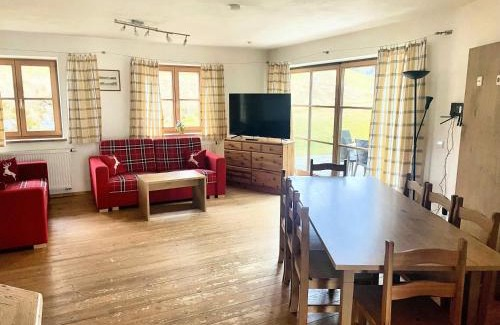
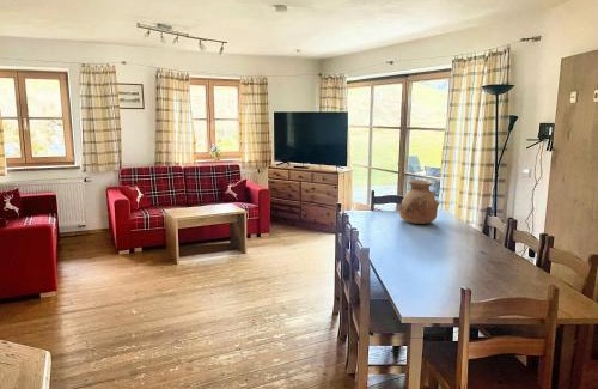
+ vase (419, 201)
